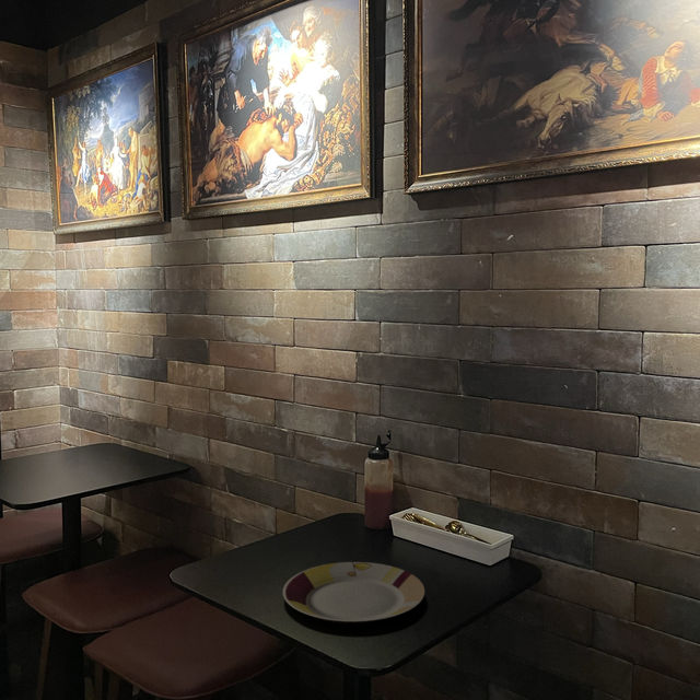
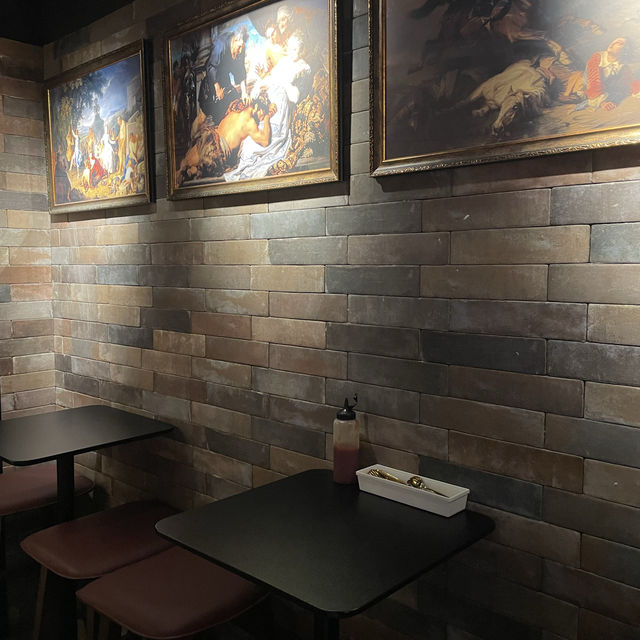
- plate (353, 594)
